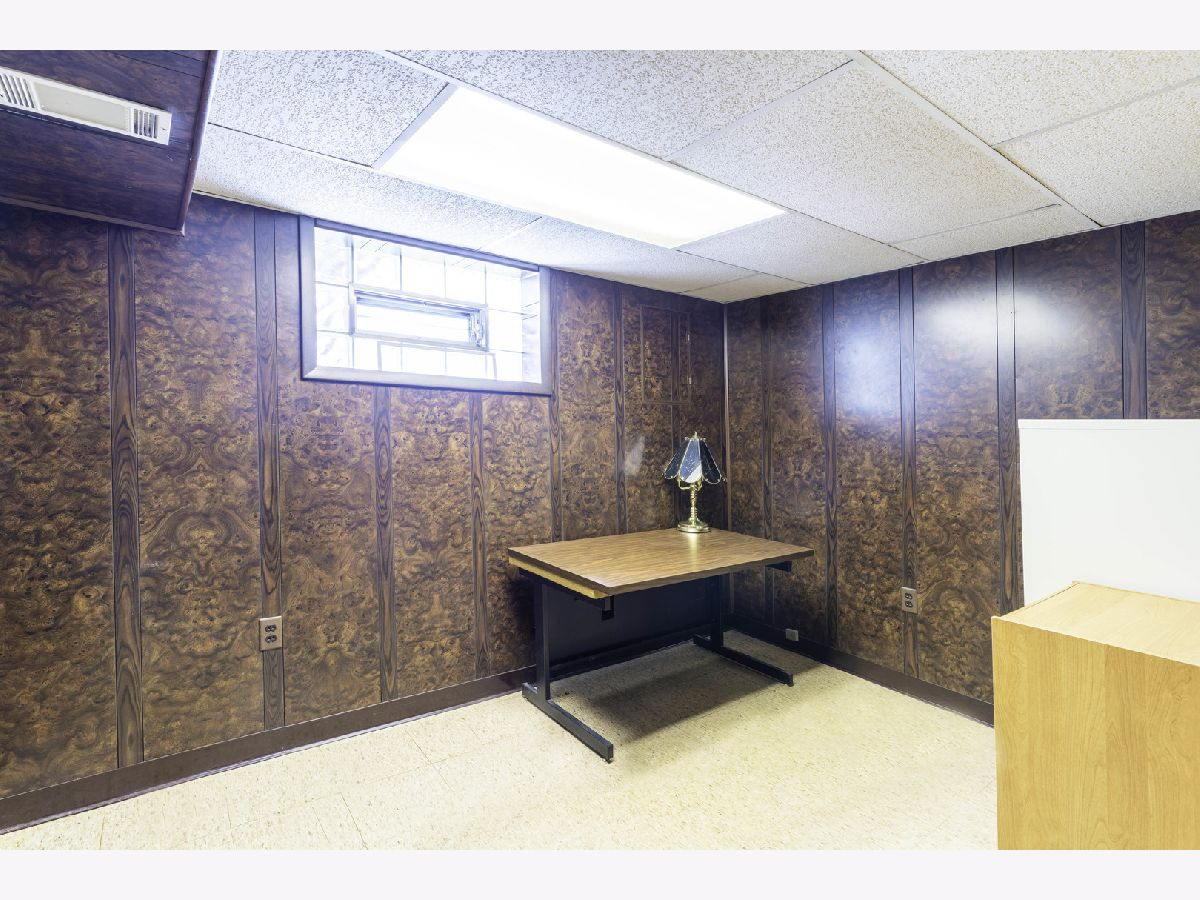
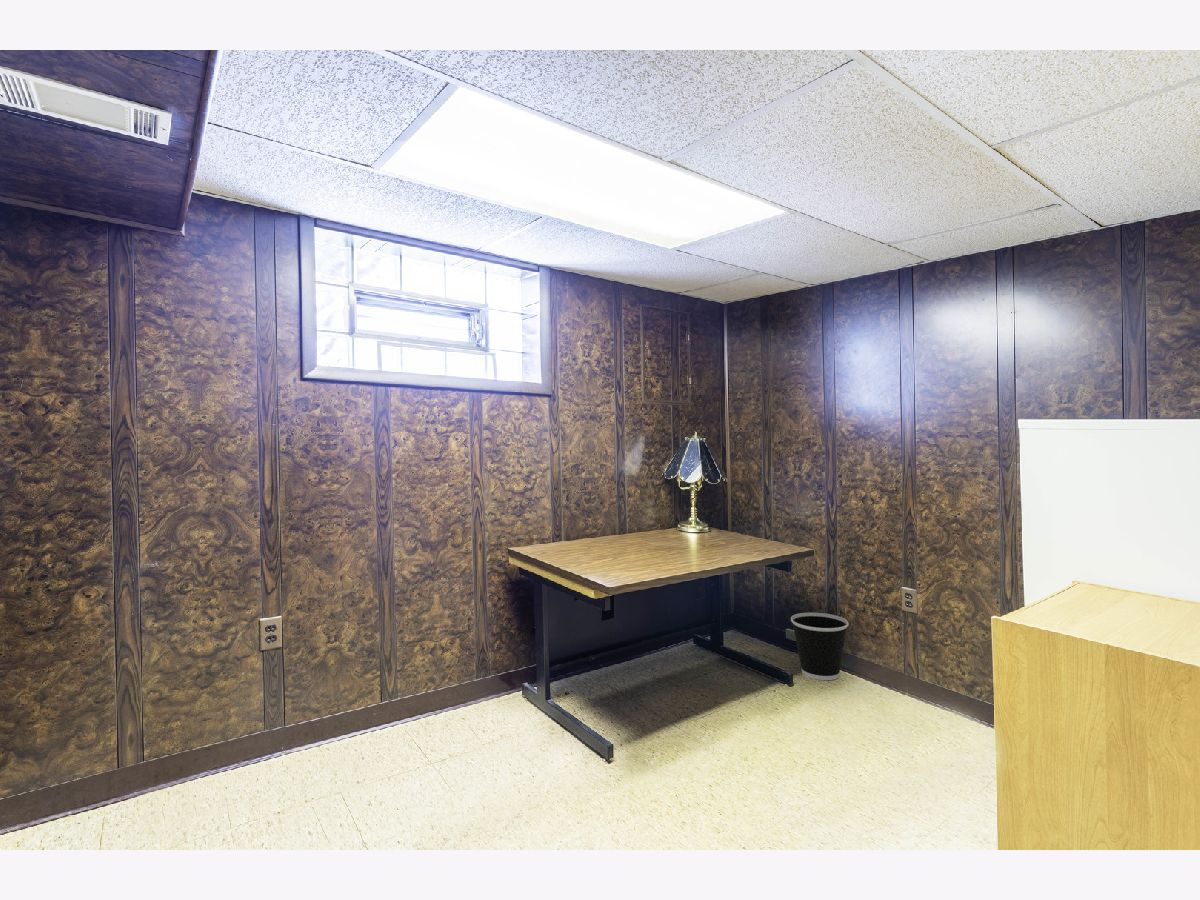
+ wastebasket (819, 646)
